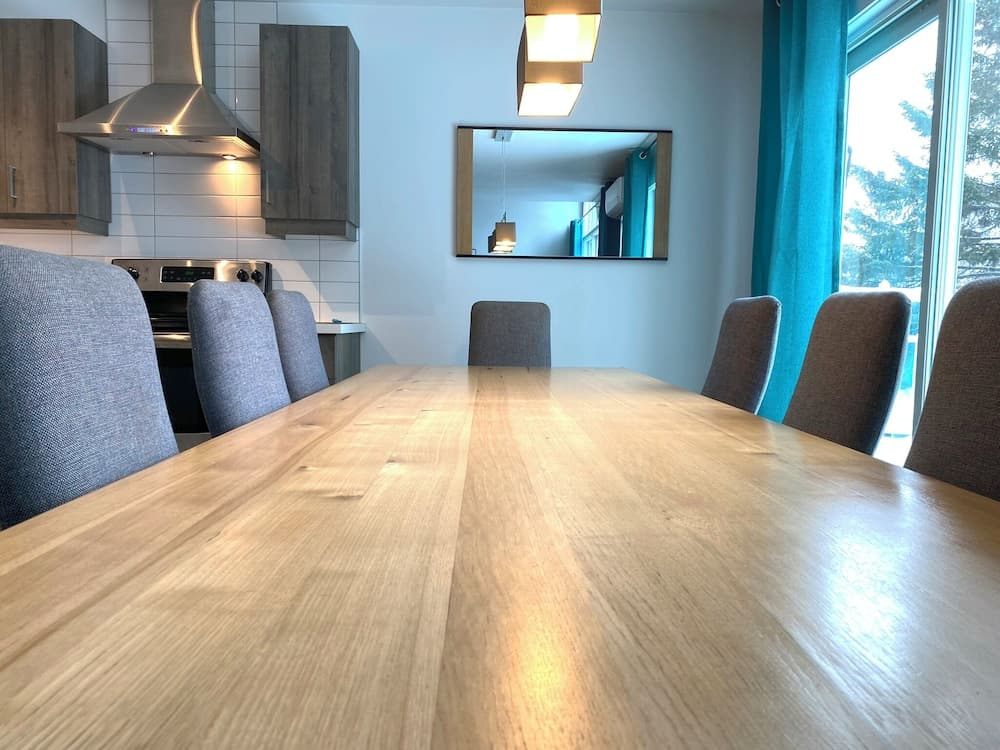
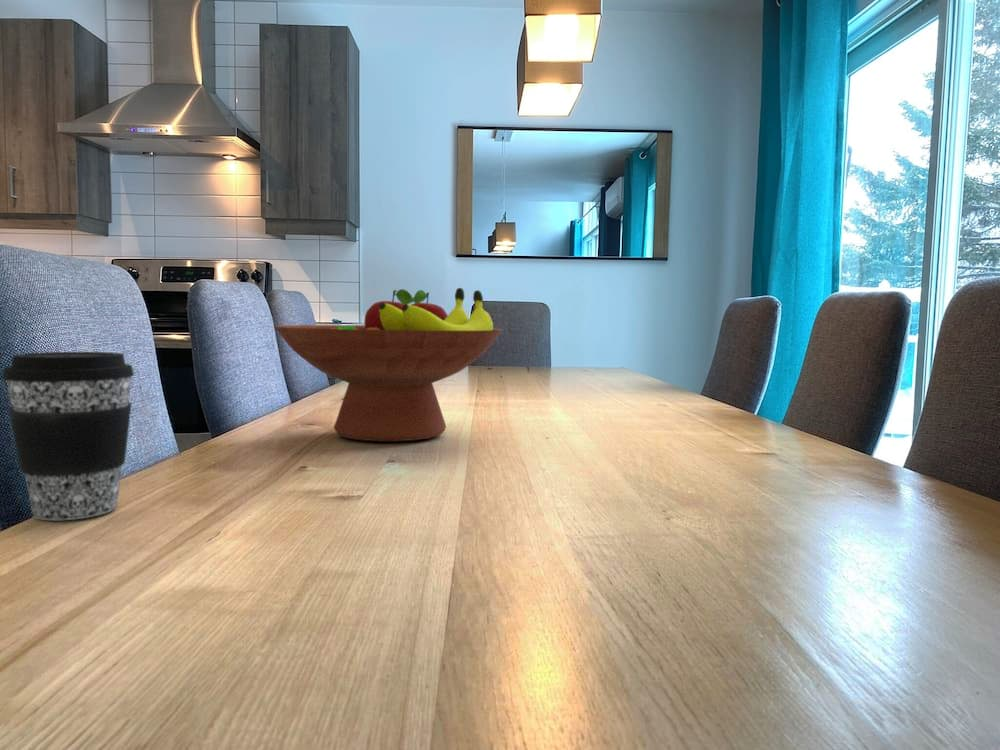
+ fruit bowl (390, 360)
+ coffee cup (72, 432)
